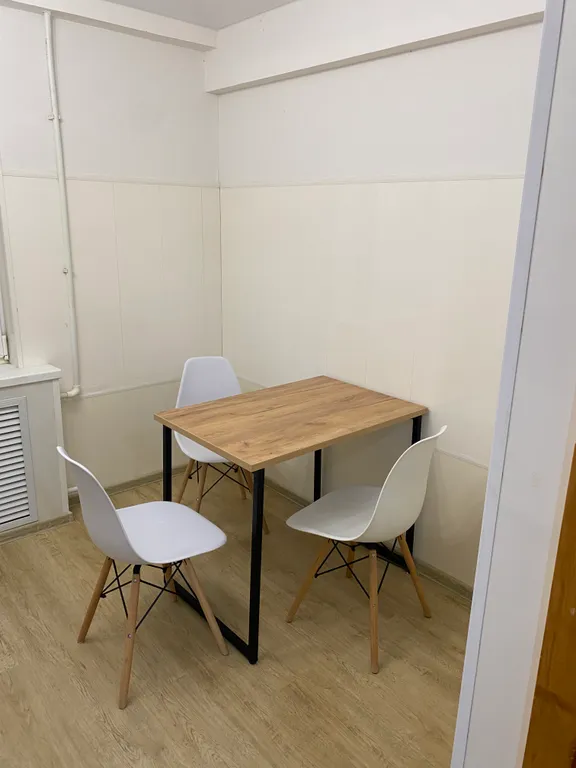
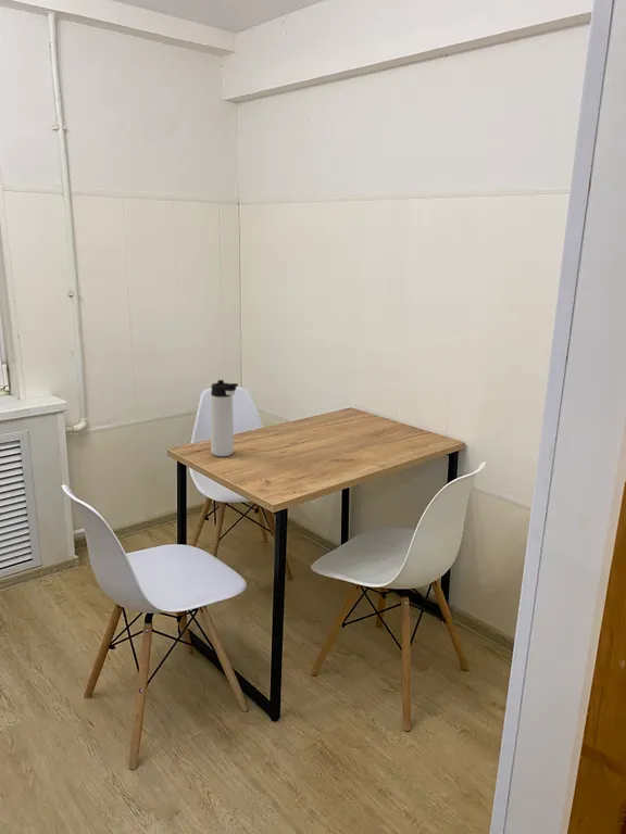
+ thermos bottle (225, 418)
